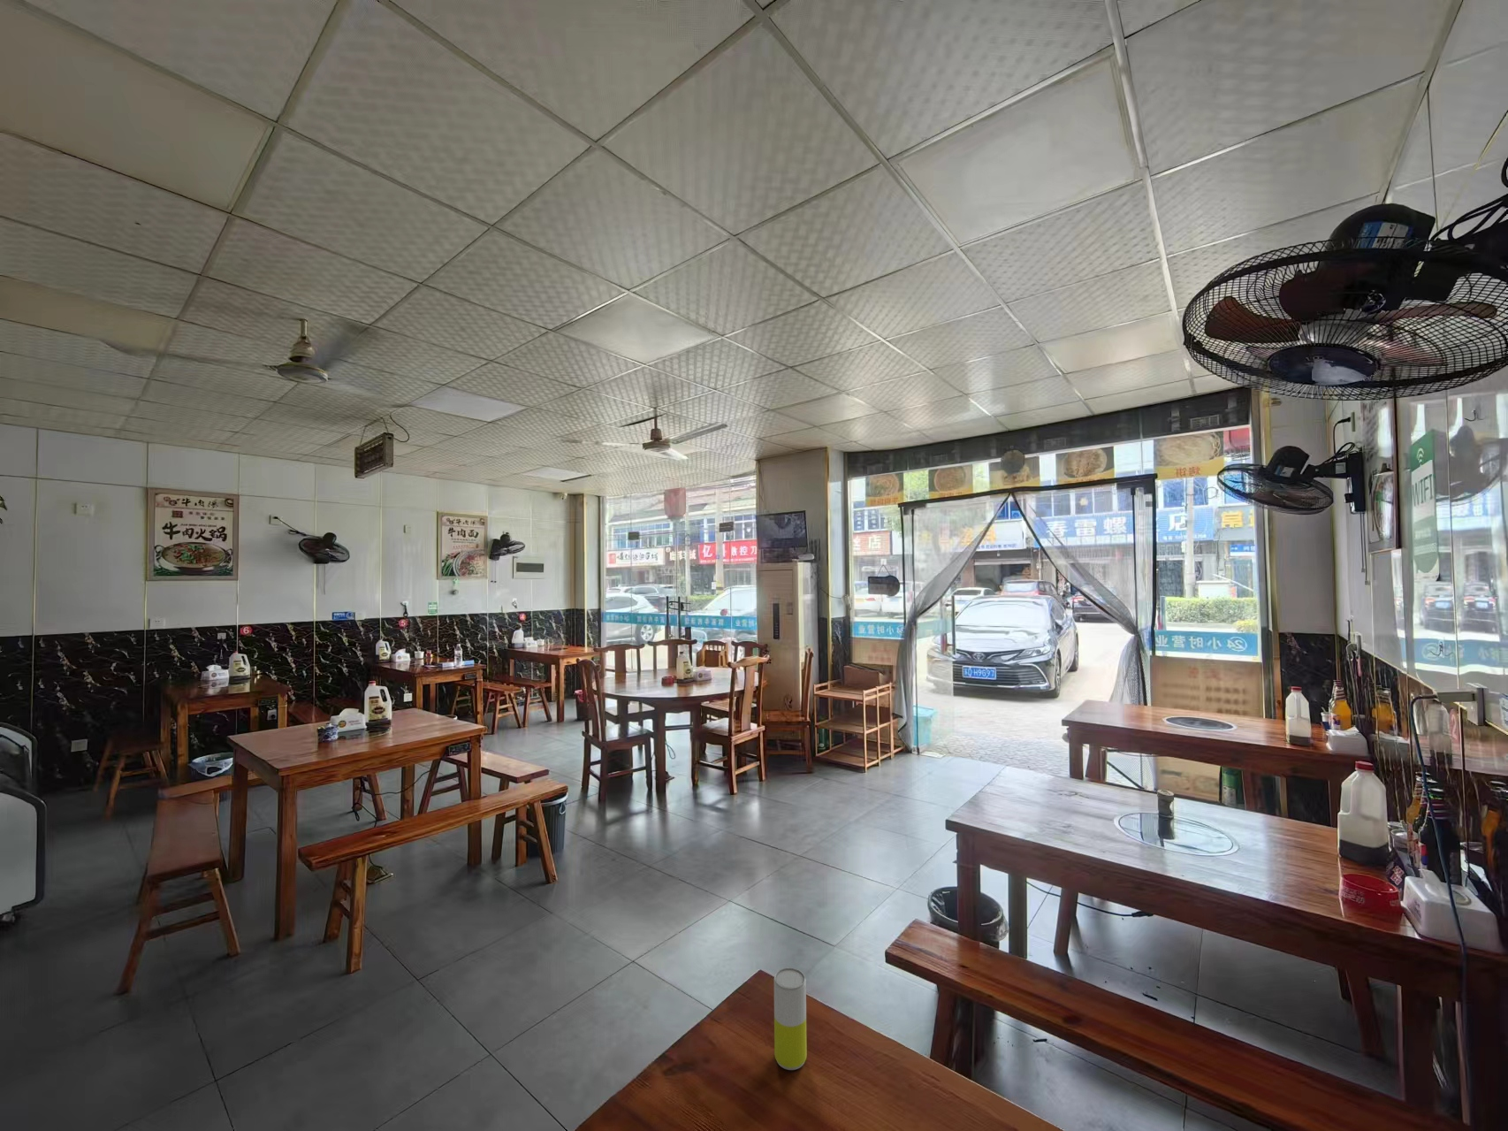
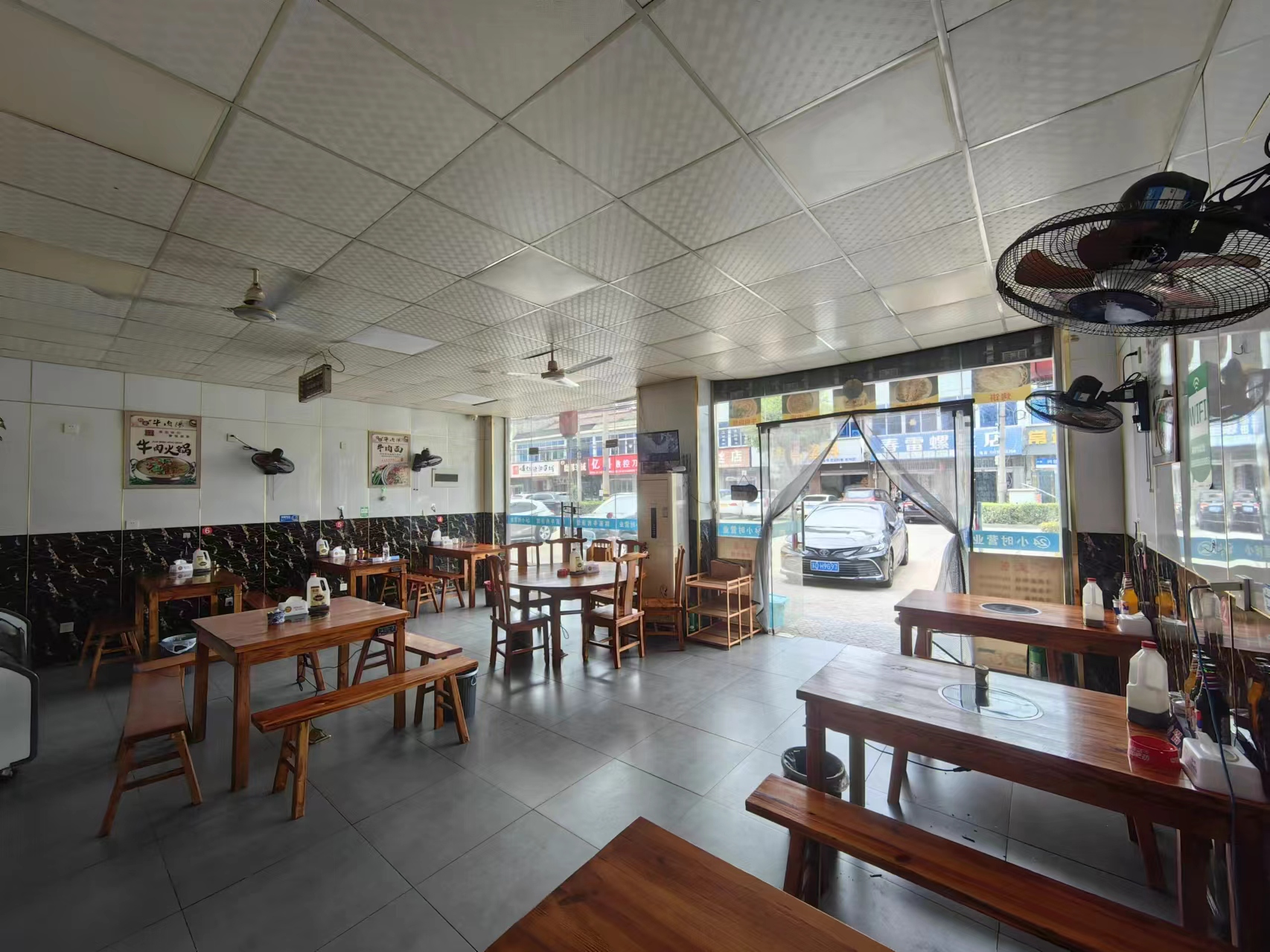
- beverage can (790, 1017)
